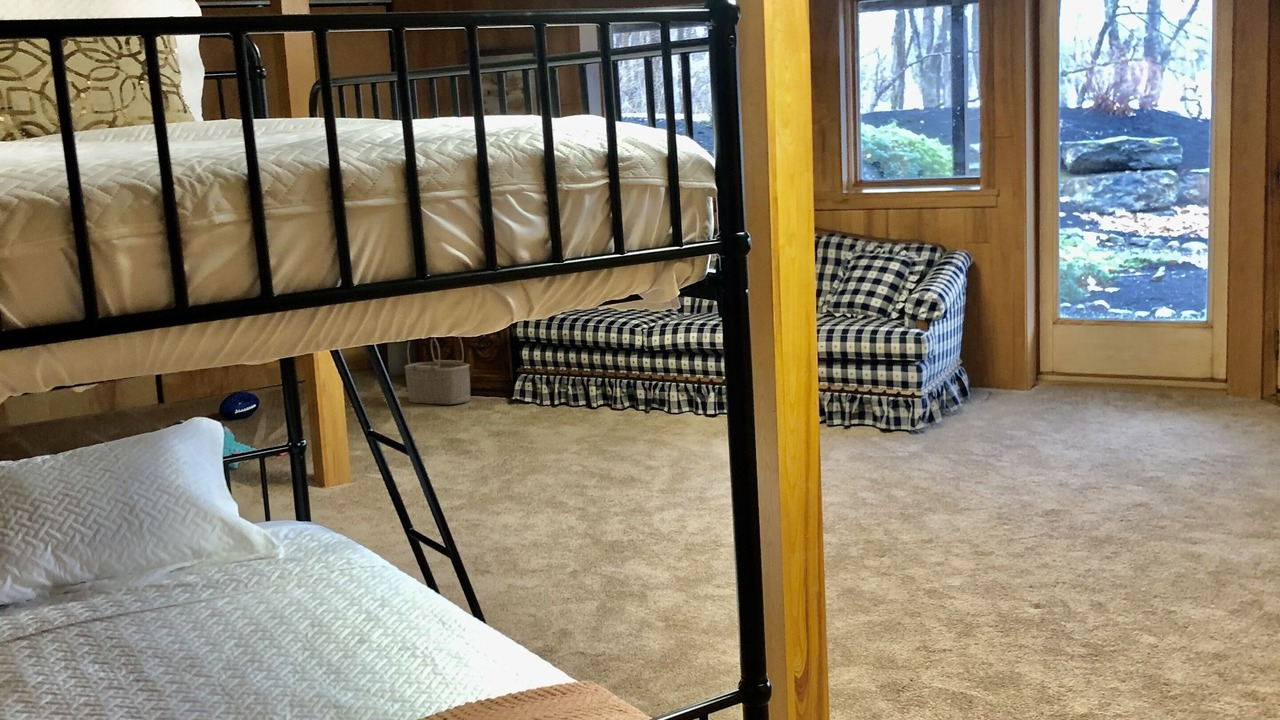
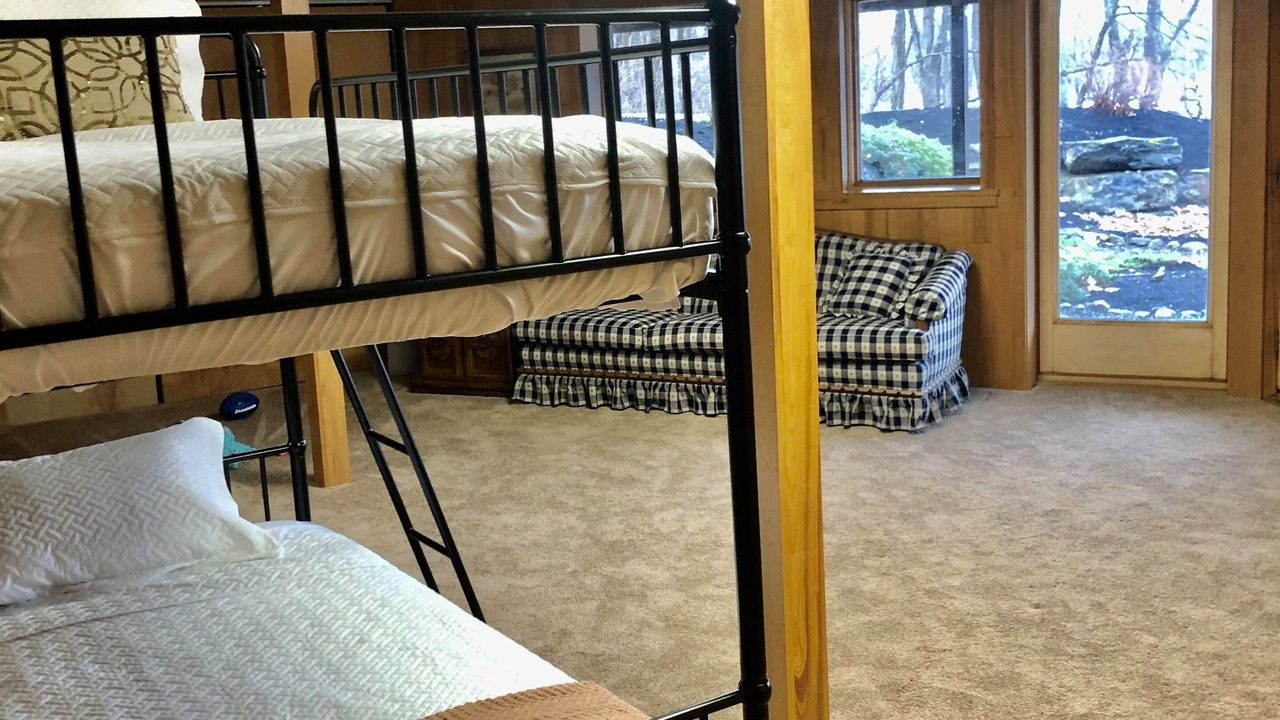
- wicker basket (436, 364)
